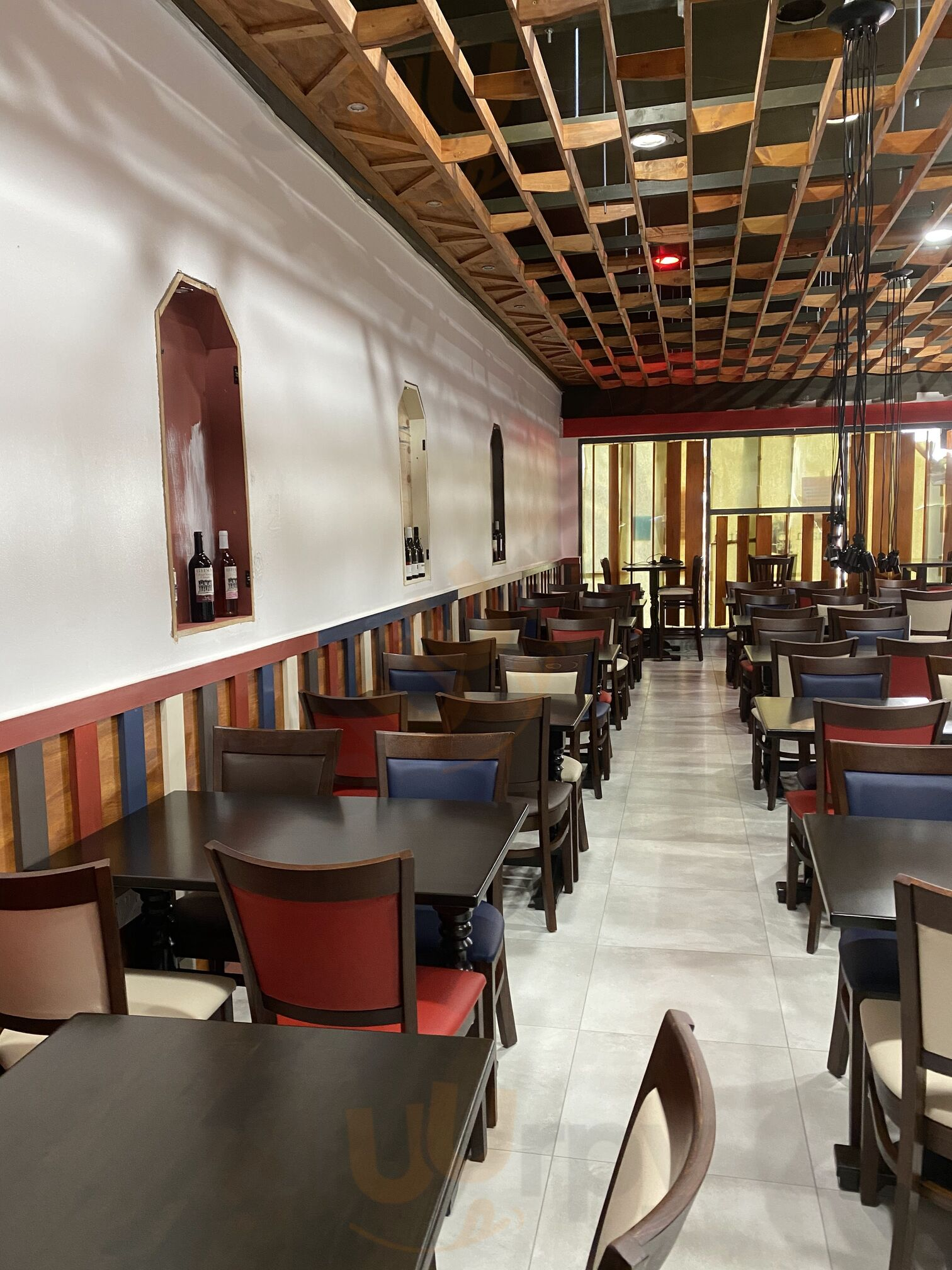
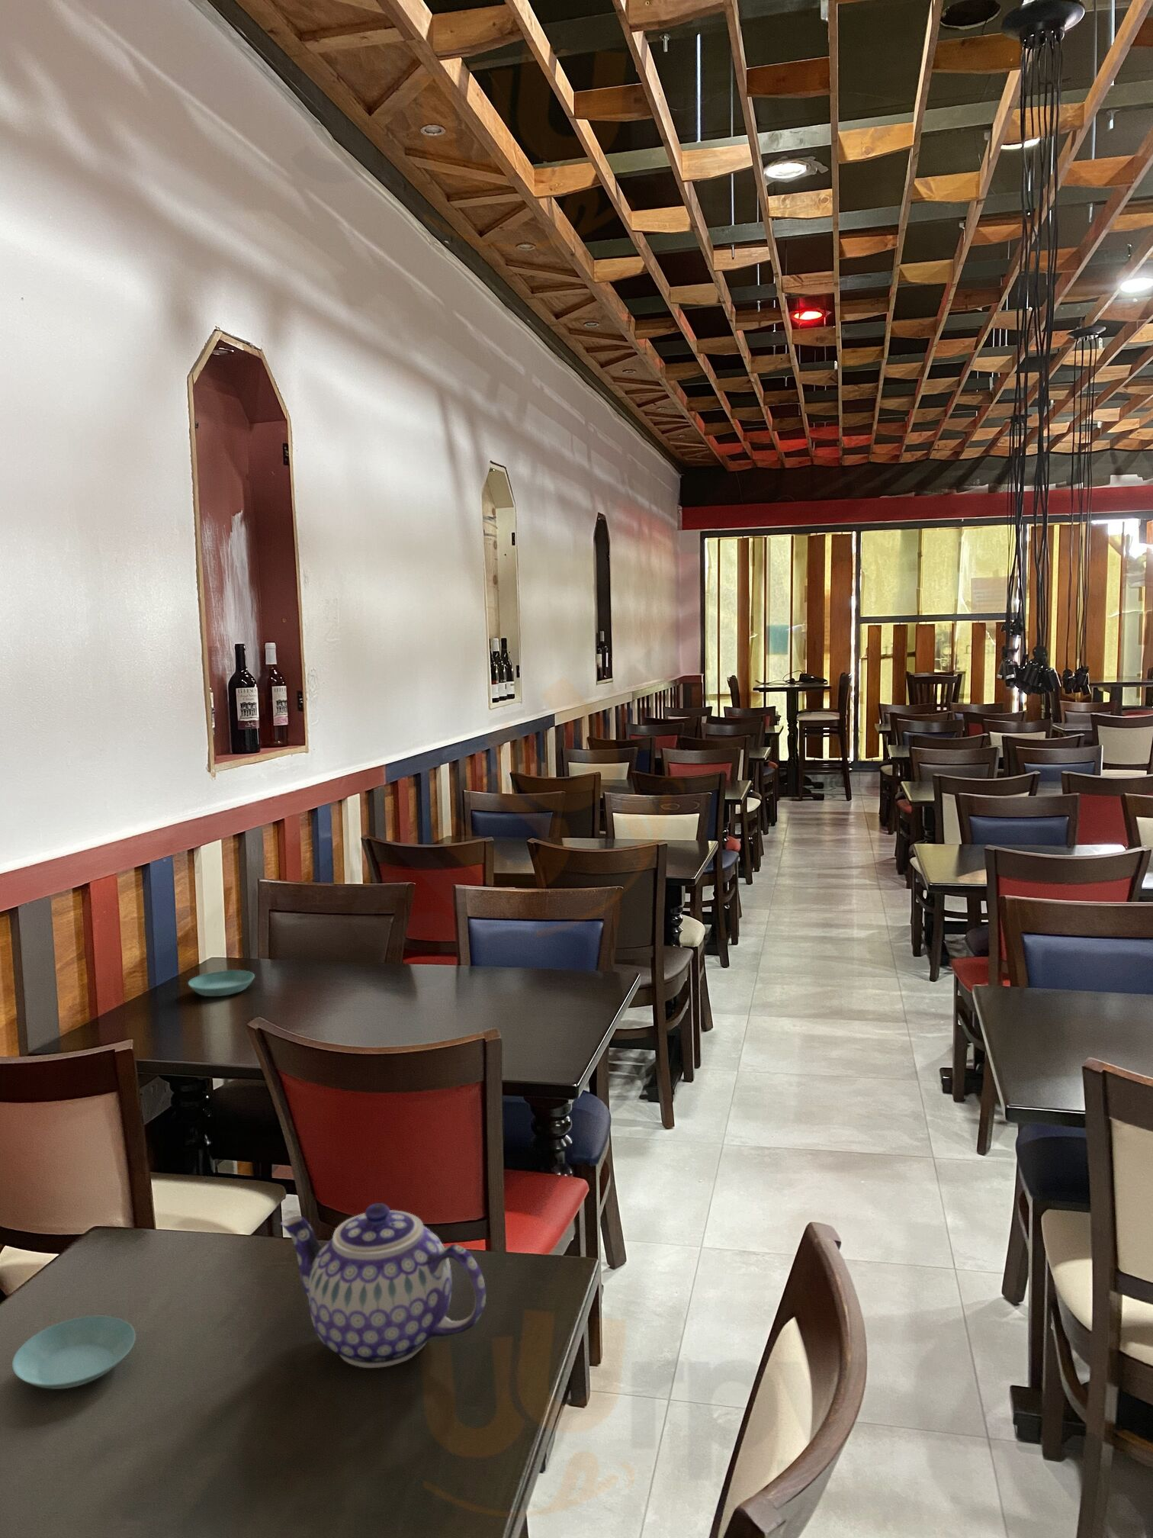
+ teapot (379, 1273)
+ saucer (75, 1358)
+ saucer (222, 985)
